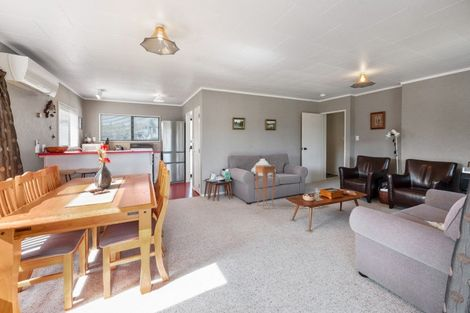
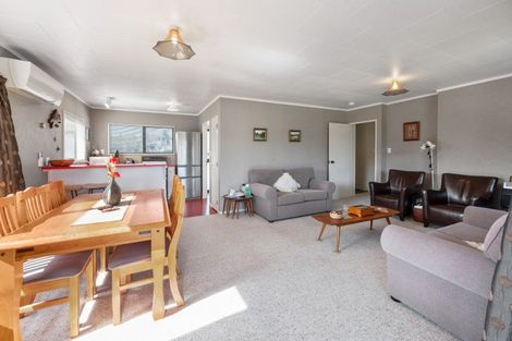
- side table (264, 186)
